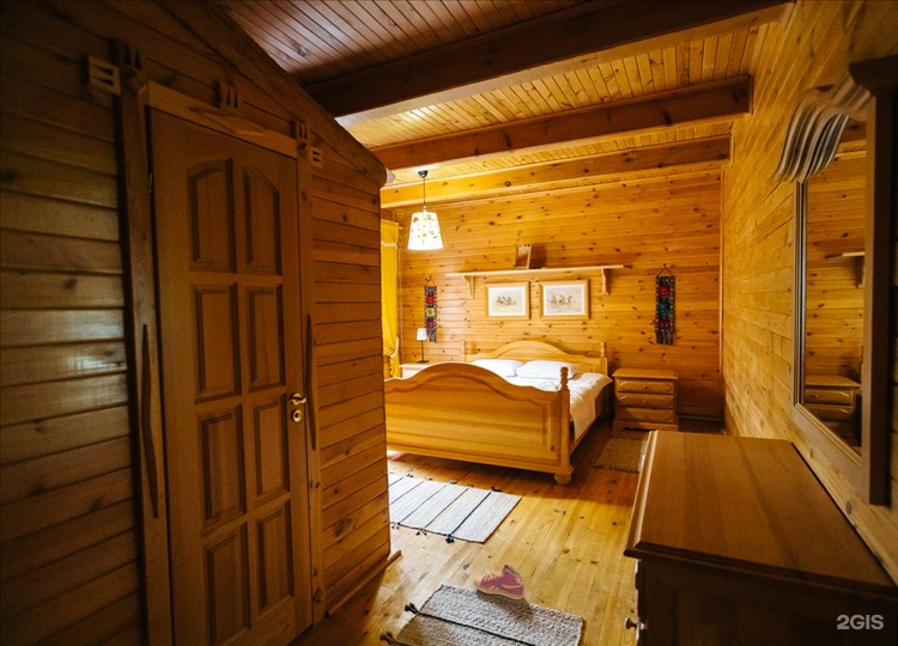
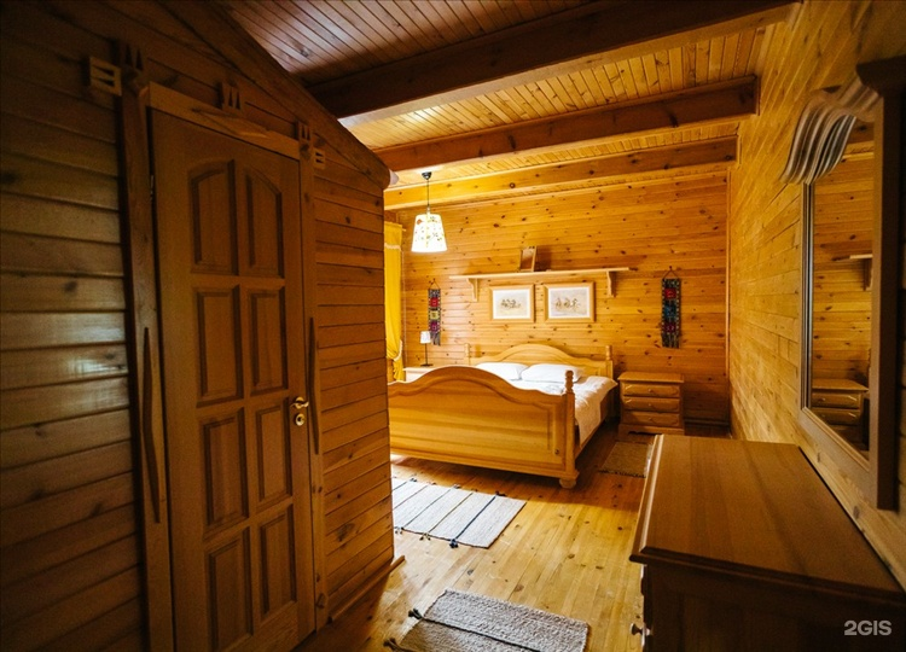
- sneaker (498, 577)
